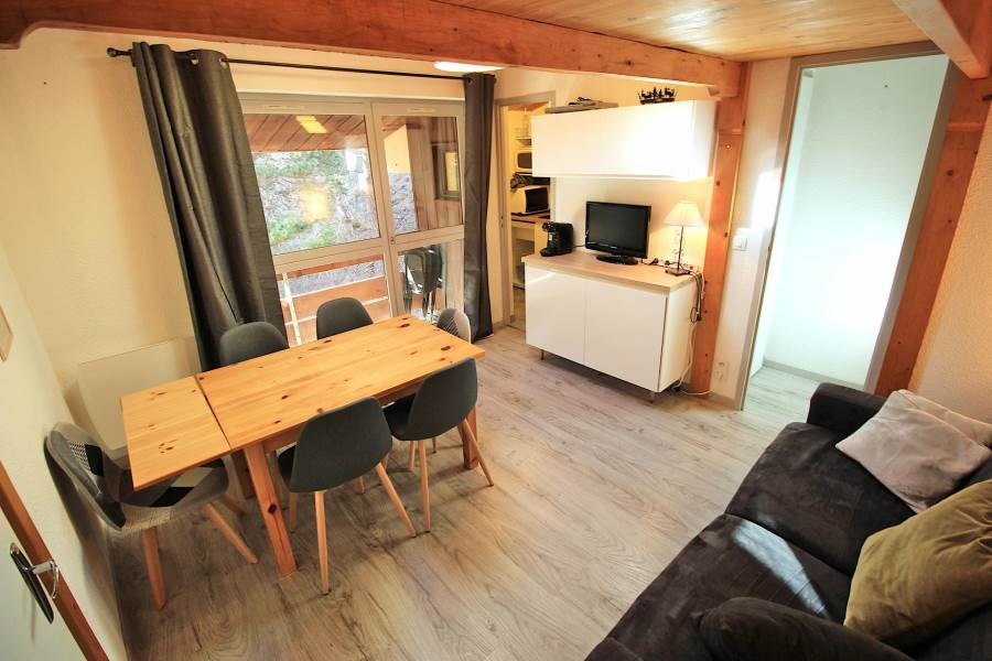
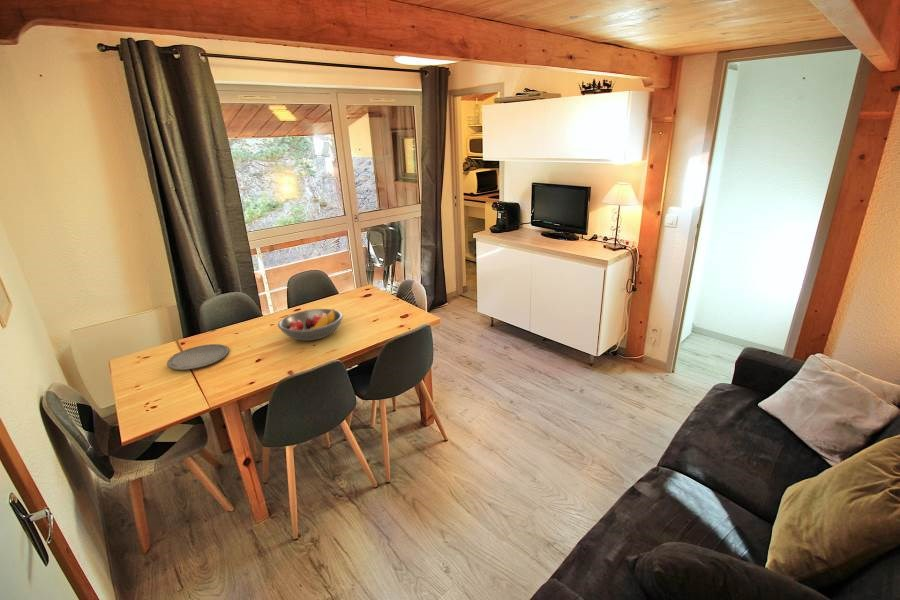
+ plate (199, 357)
+ fruit bowl (311, 325)
